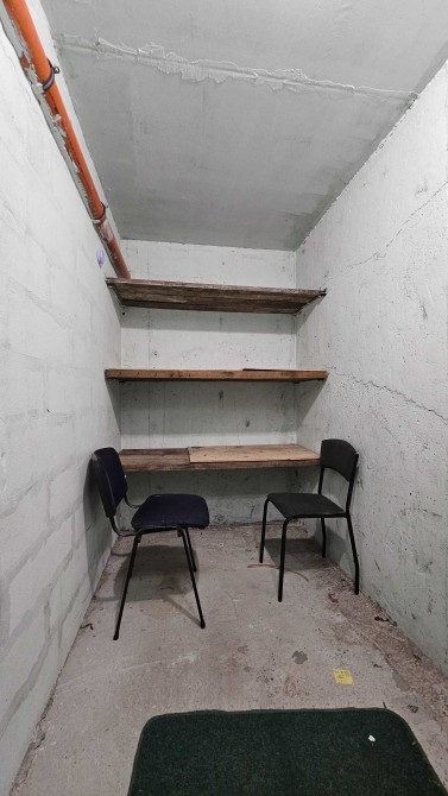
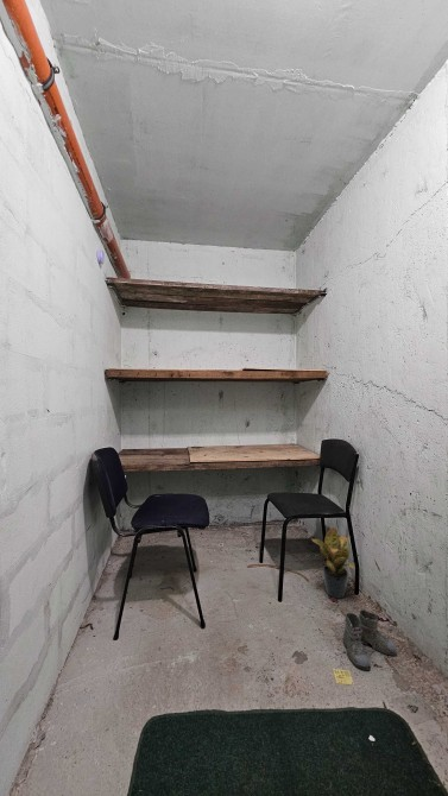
+ boots (365, 636)
+ potted plant (335, 561)
